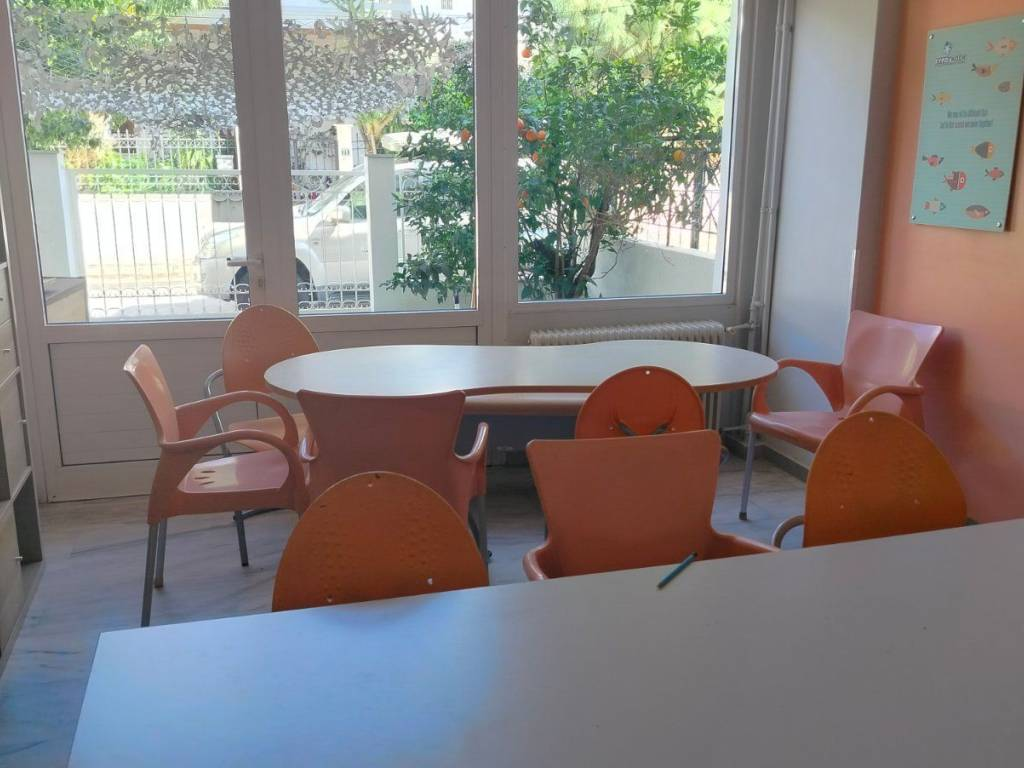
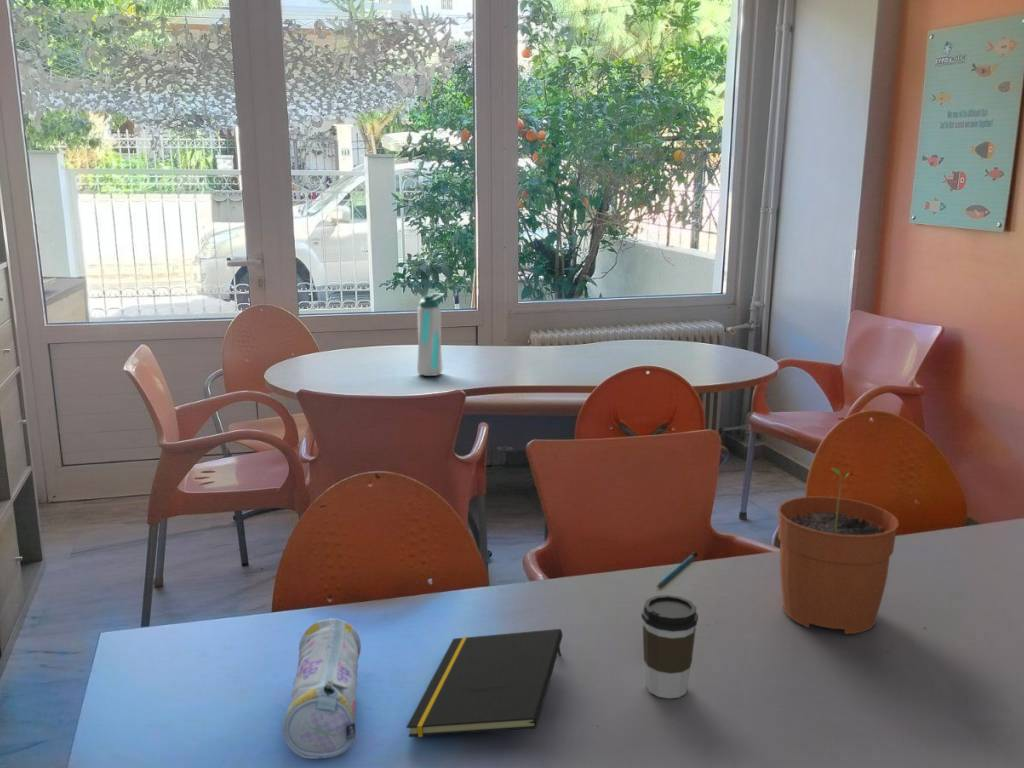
+ water bottle (430, 334)
+ notepad (490, 678)
+ pencil case (324, 683)
+ coffee cup (668, 647)
+ plant pot (834, 539)
